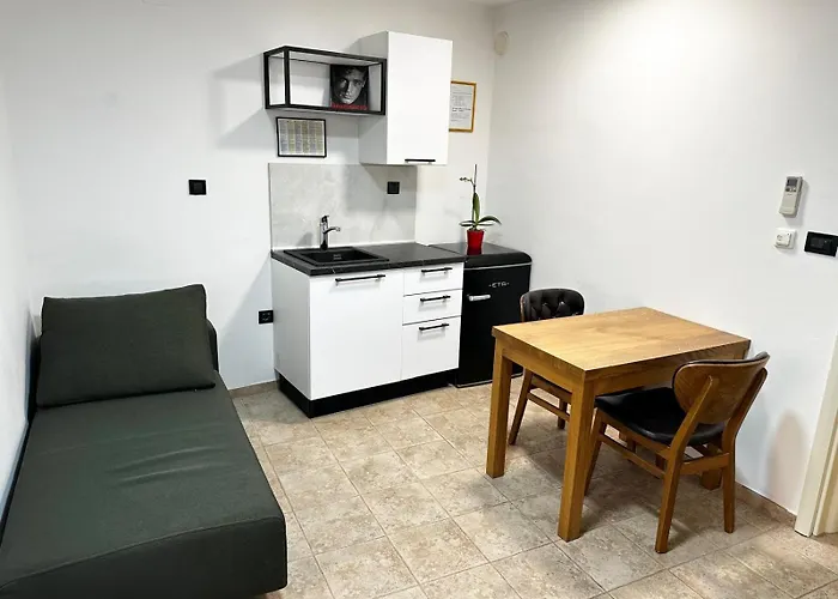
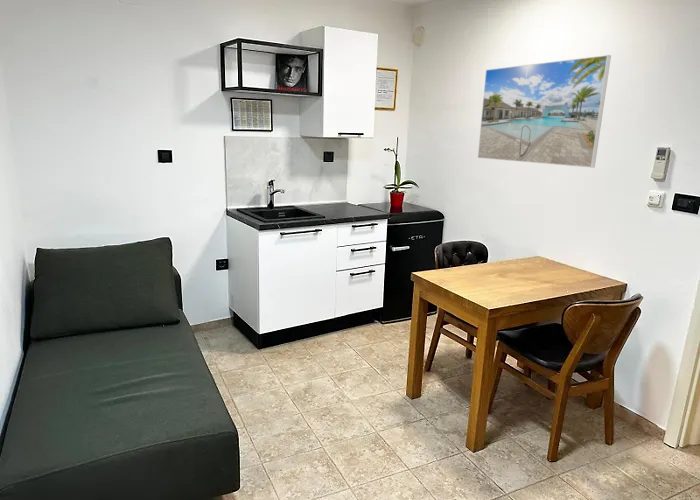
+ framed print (535, 113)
